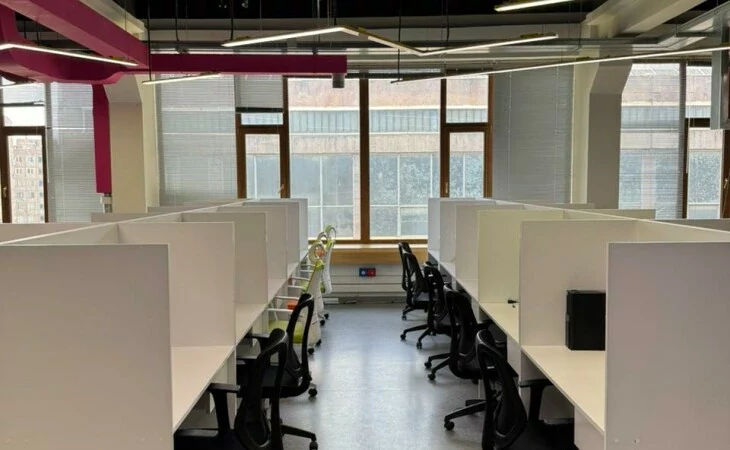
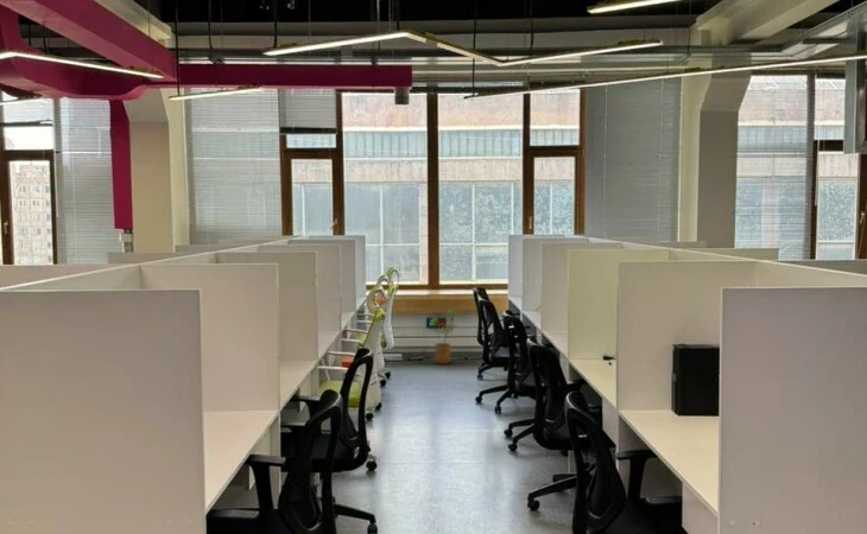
+ house plant (444, 336)
